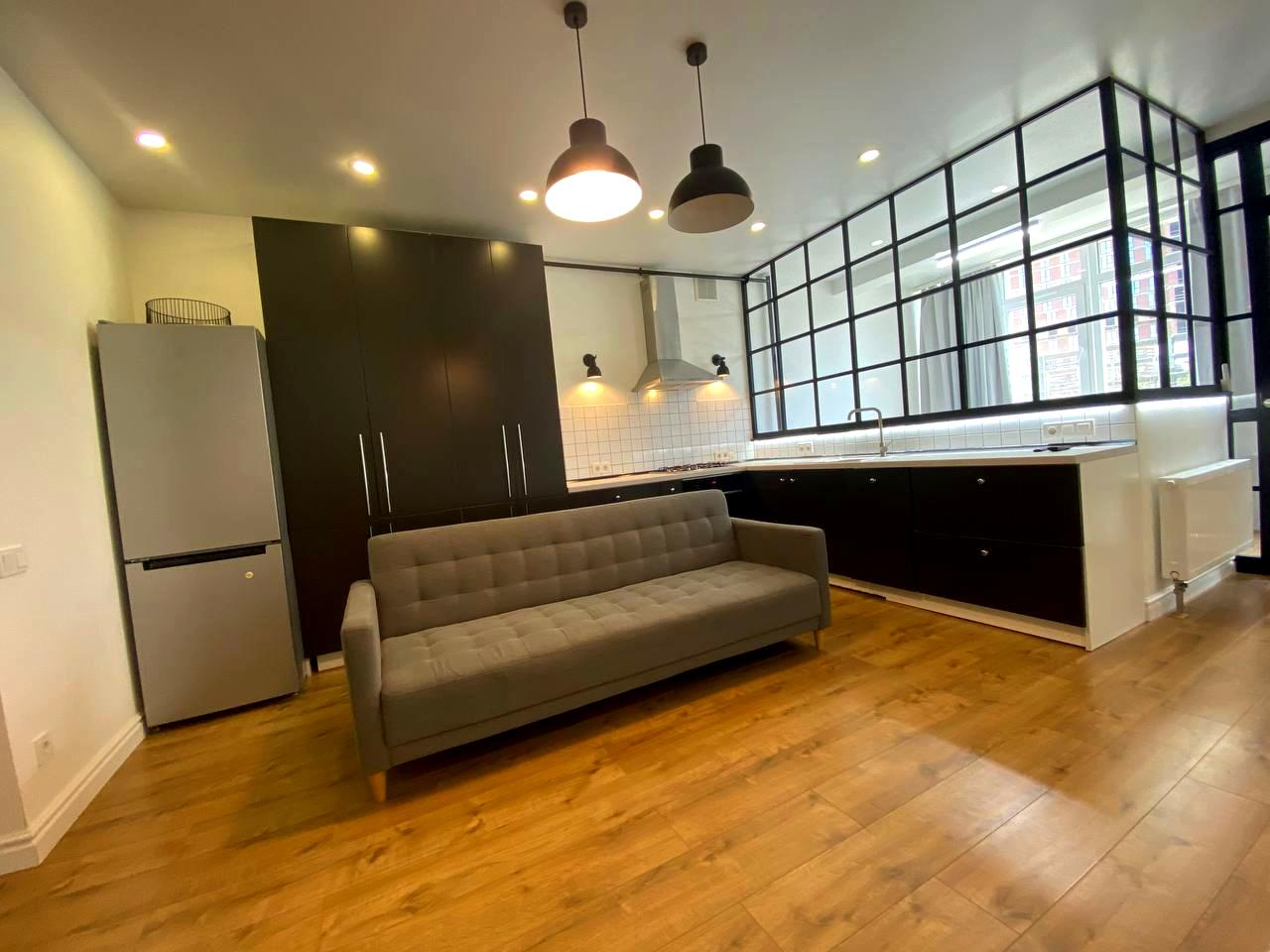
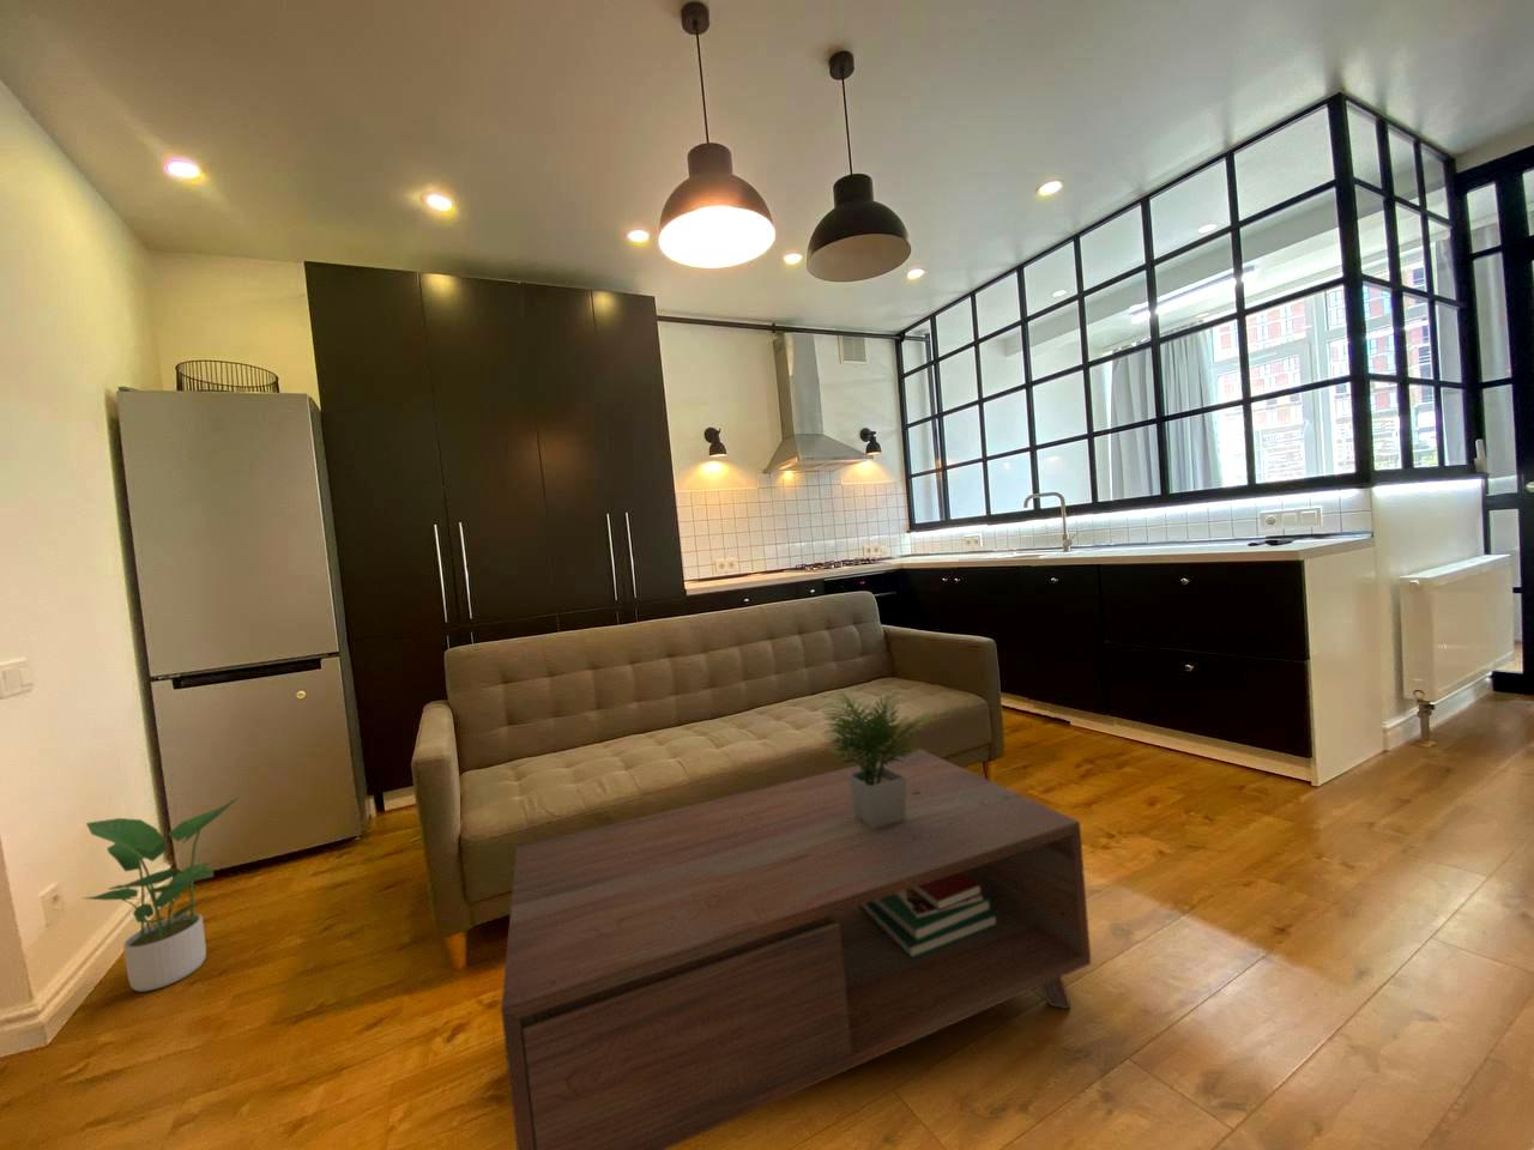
+ potted plant (165, 894)
+ coffee table (785, 855)
